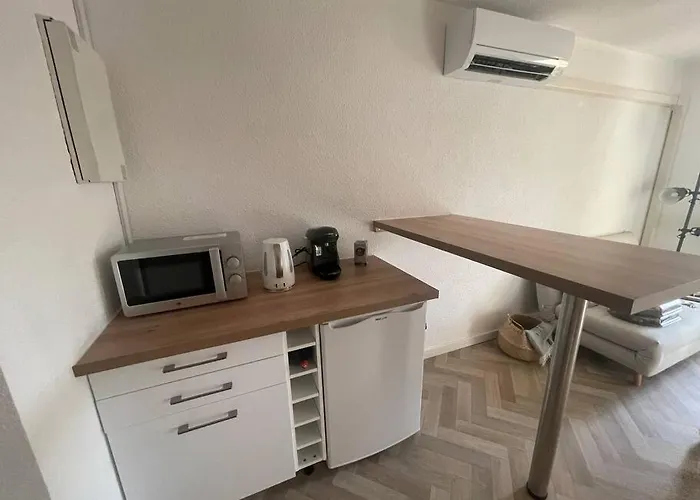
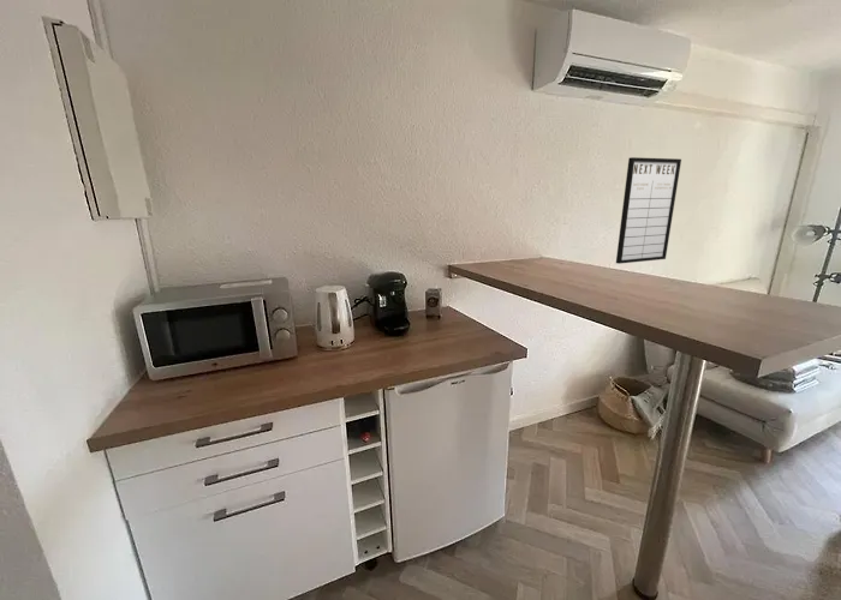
+ writing board (648, 211)
